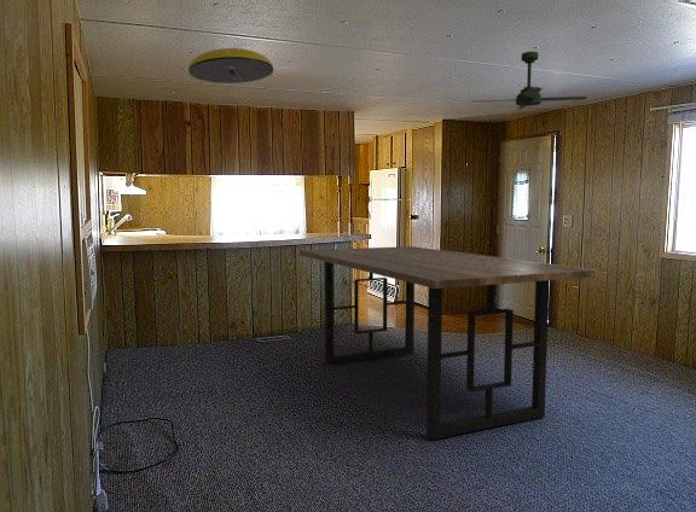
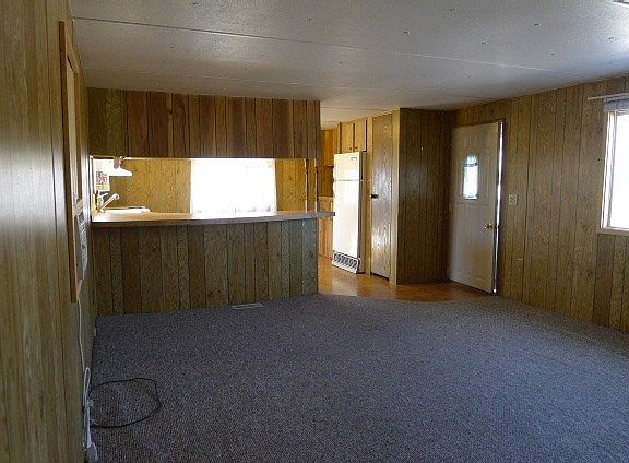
- ceiling light (231, 64)
- dining table (413, 322)
- ceiling fan (528, 78)
